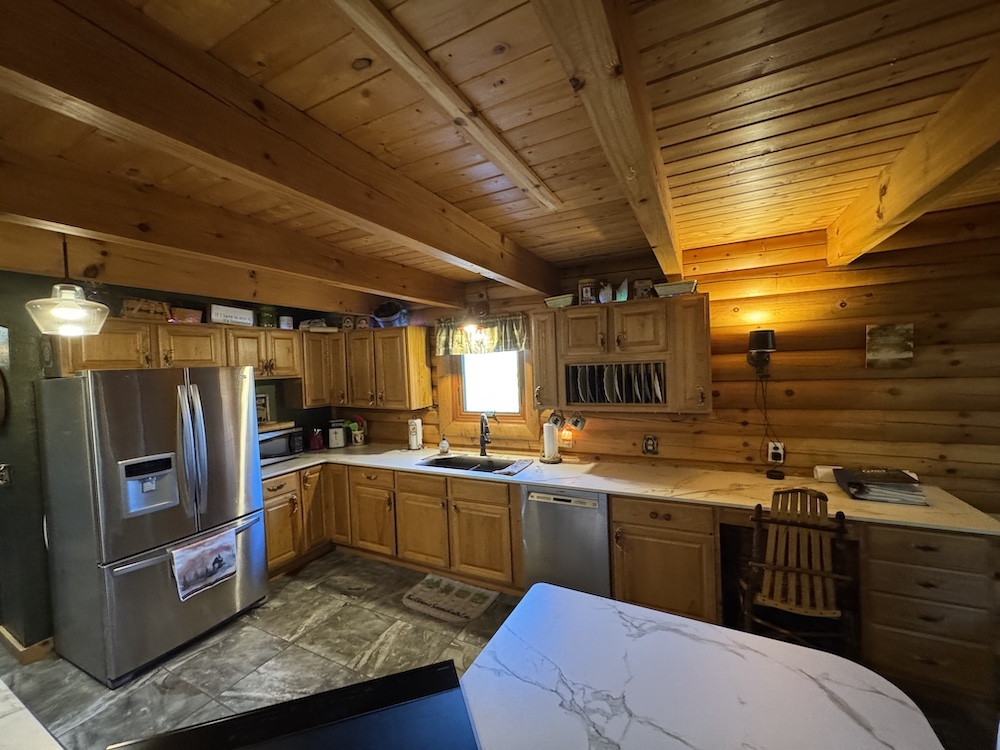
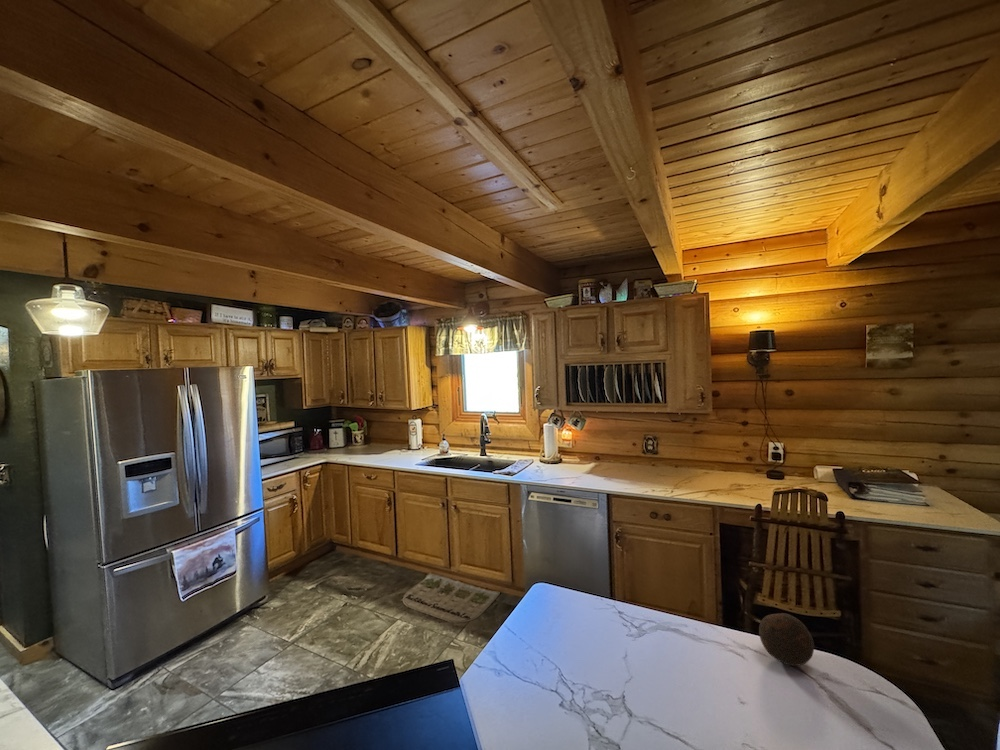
+ decorative ball (785, 638)
